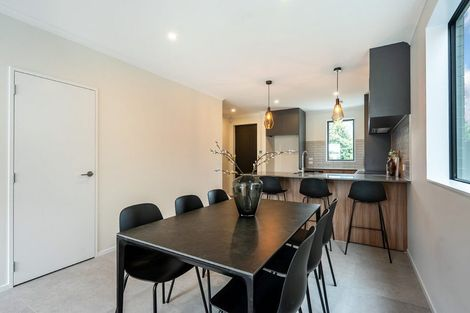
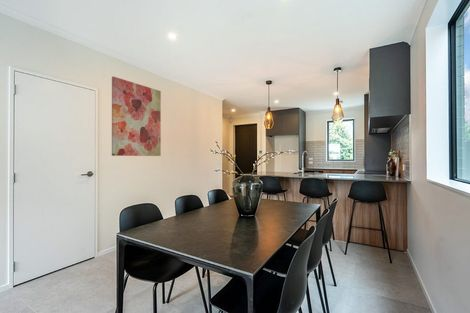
+ wall art (138, 120)
